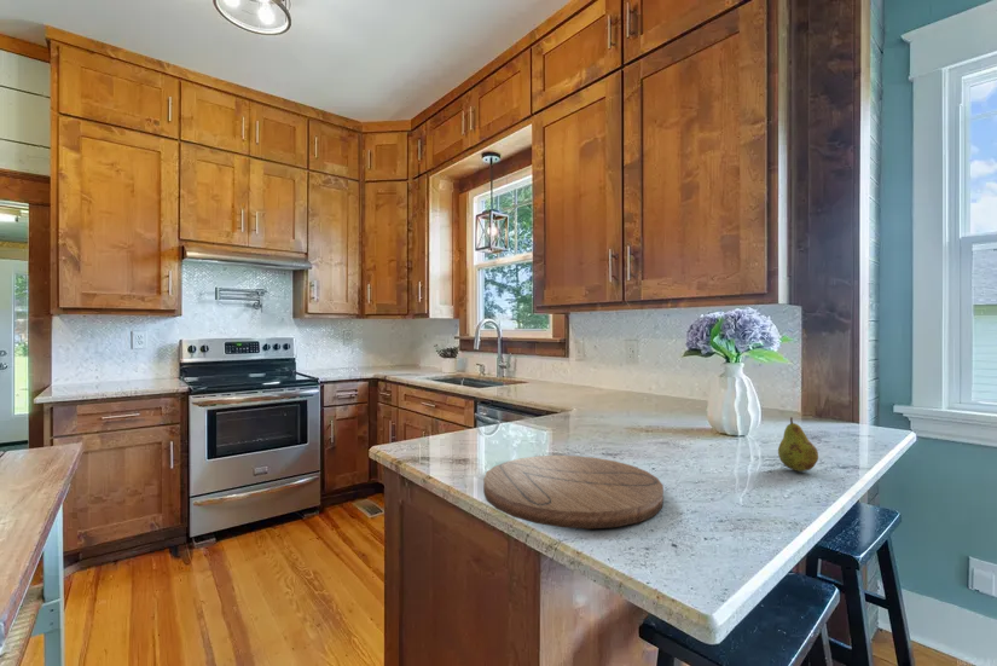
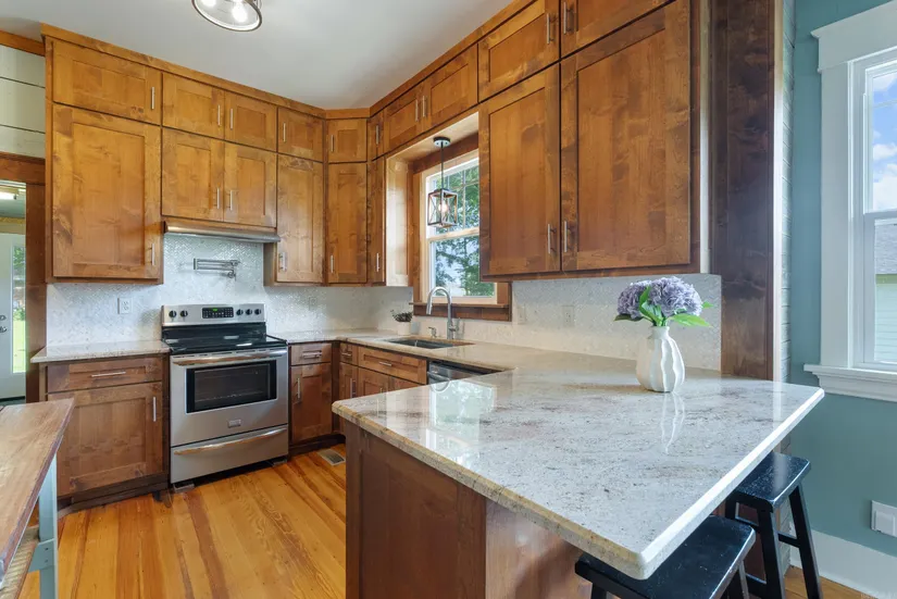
- fruit (798, 444)
- cutting board (570, 485)
